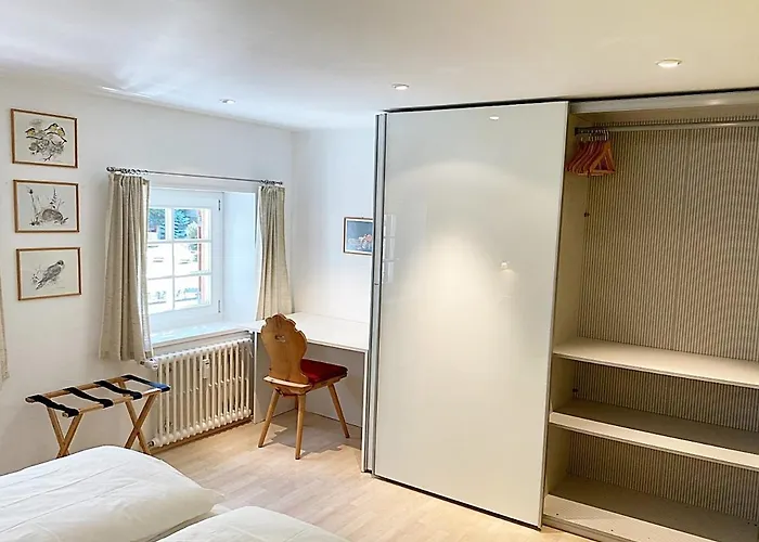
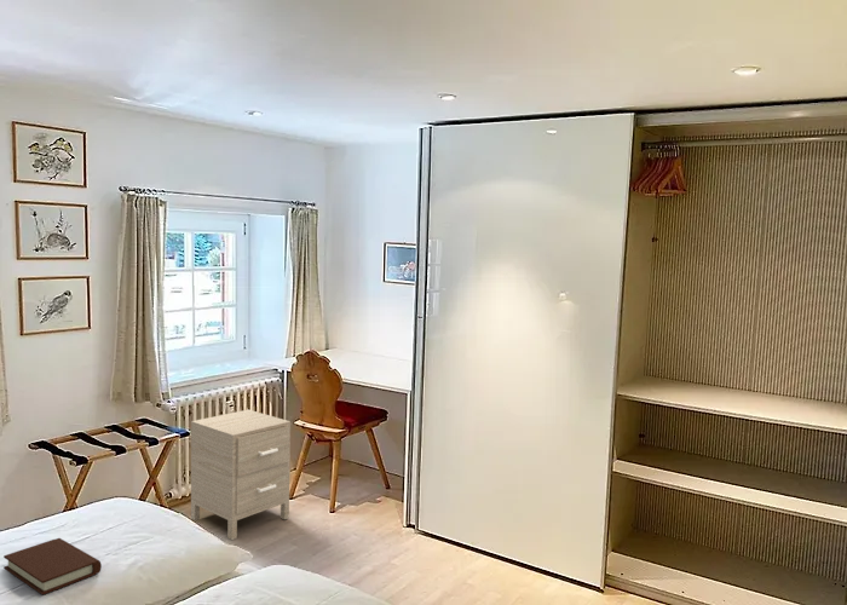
+ book (52, 564)
+ nightstand (243, 471)
